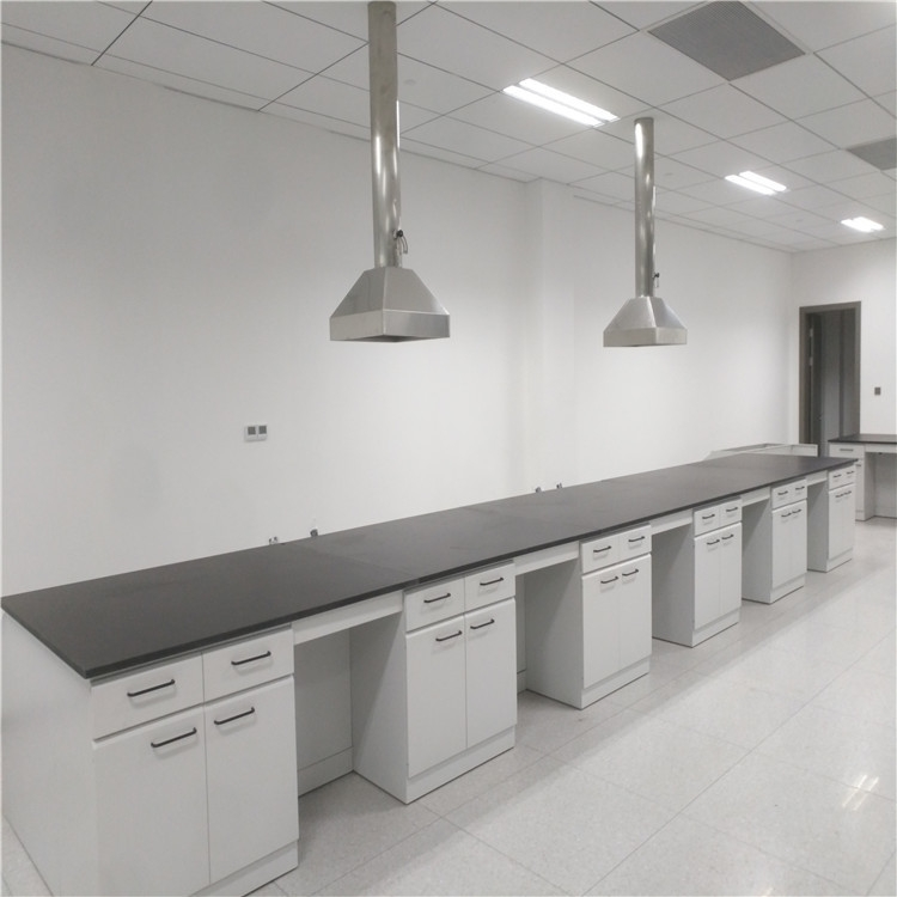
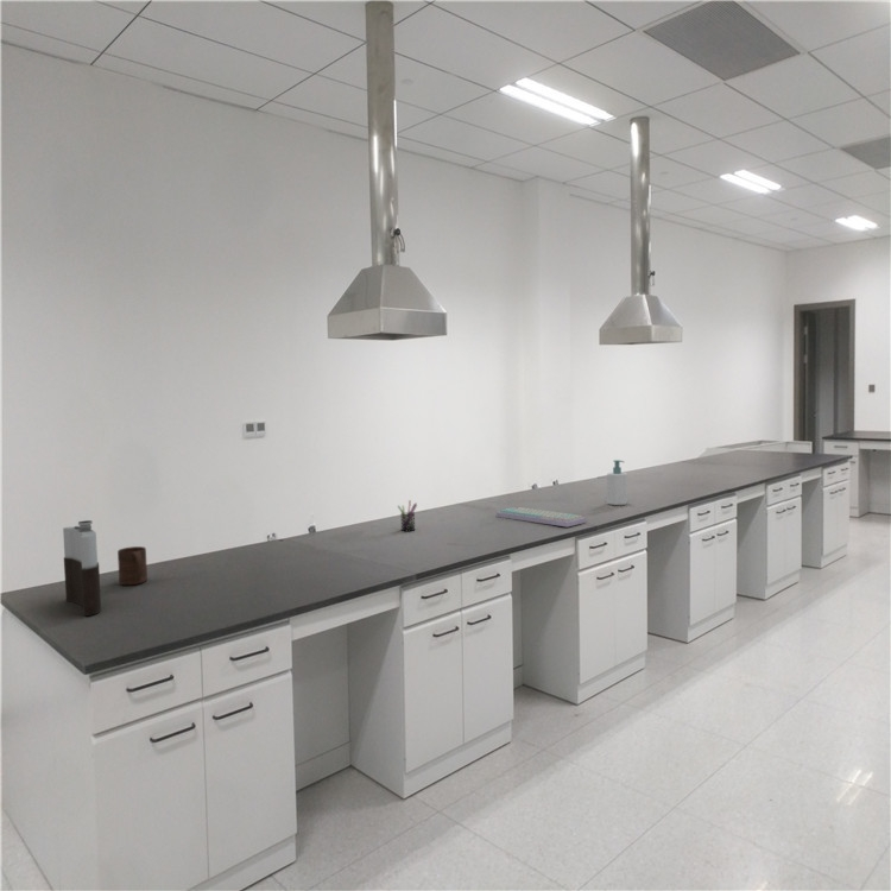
+ soap bottle (617, 481)
+ flask (83, 563)
+ cup (134, 565)
+ keyboard (539, 516)
+ pen holder (406, 514)
